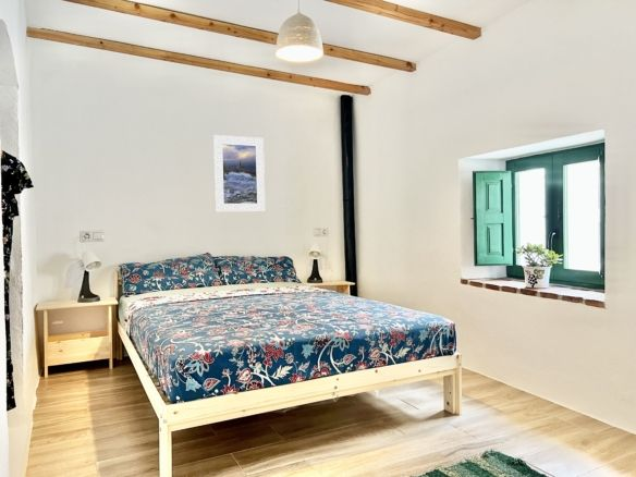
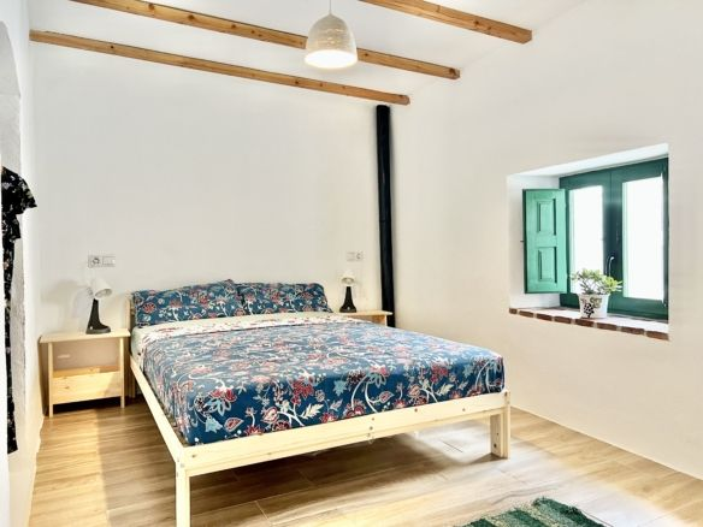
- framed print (240, 174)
